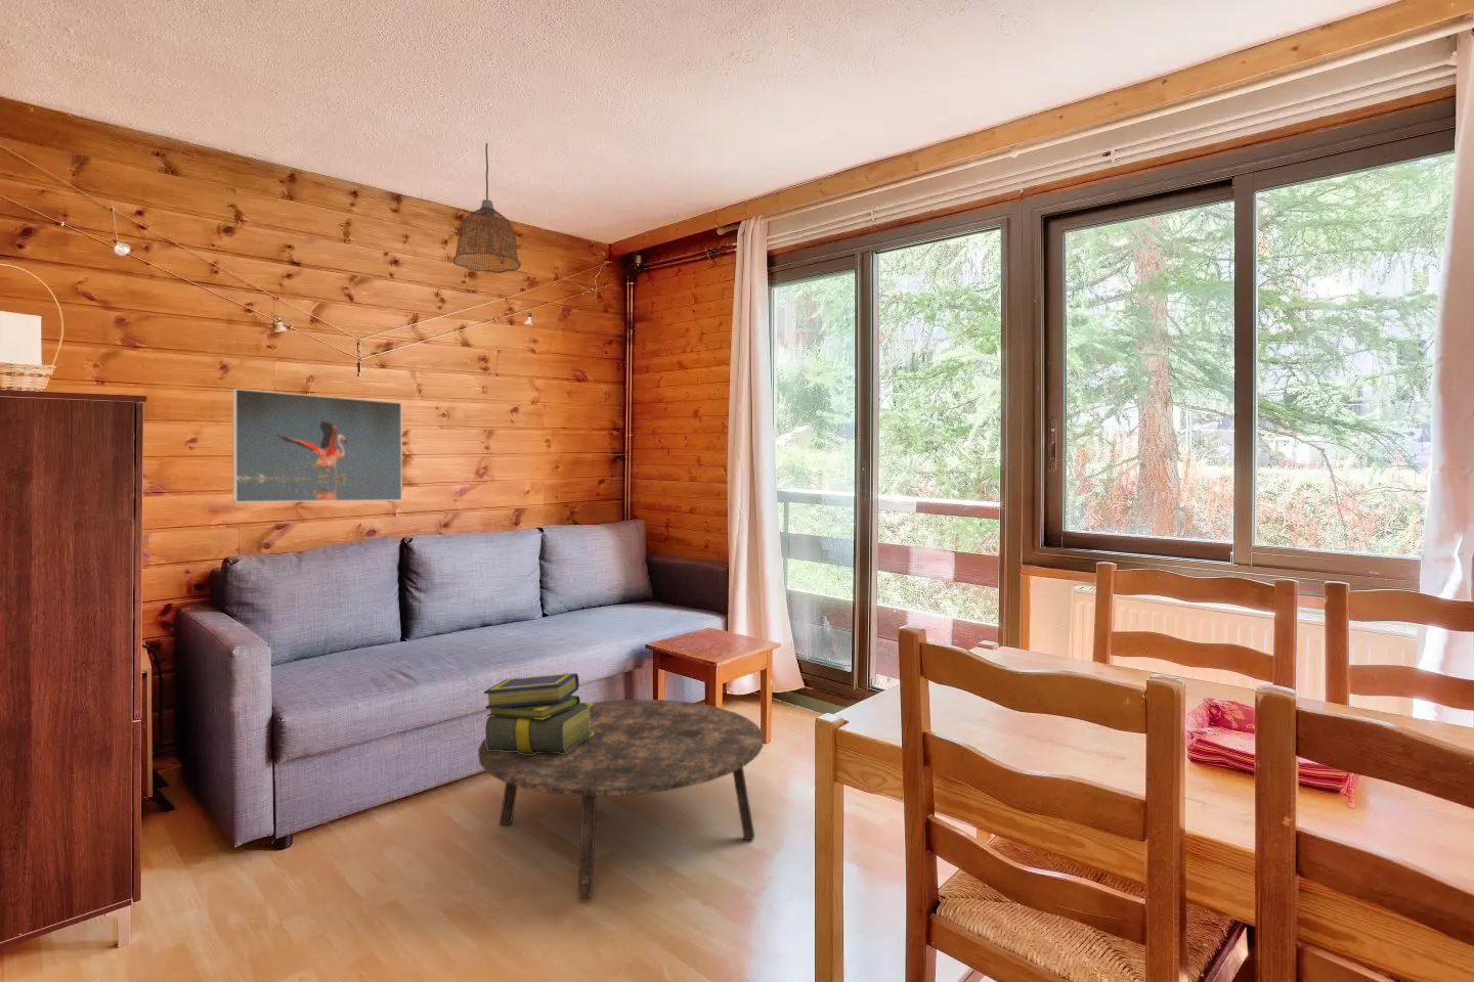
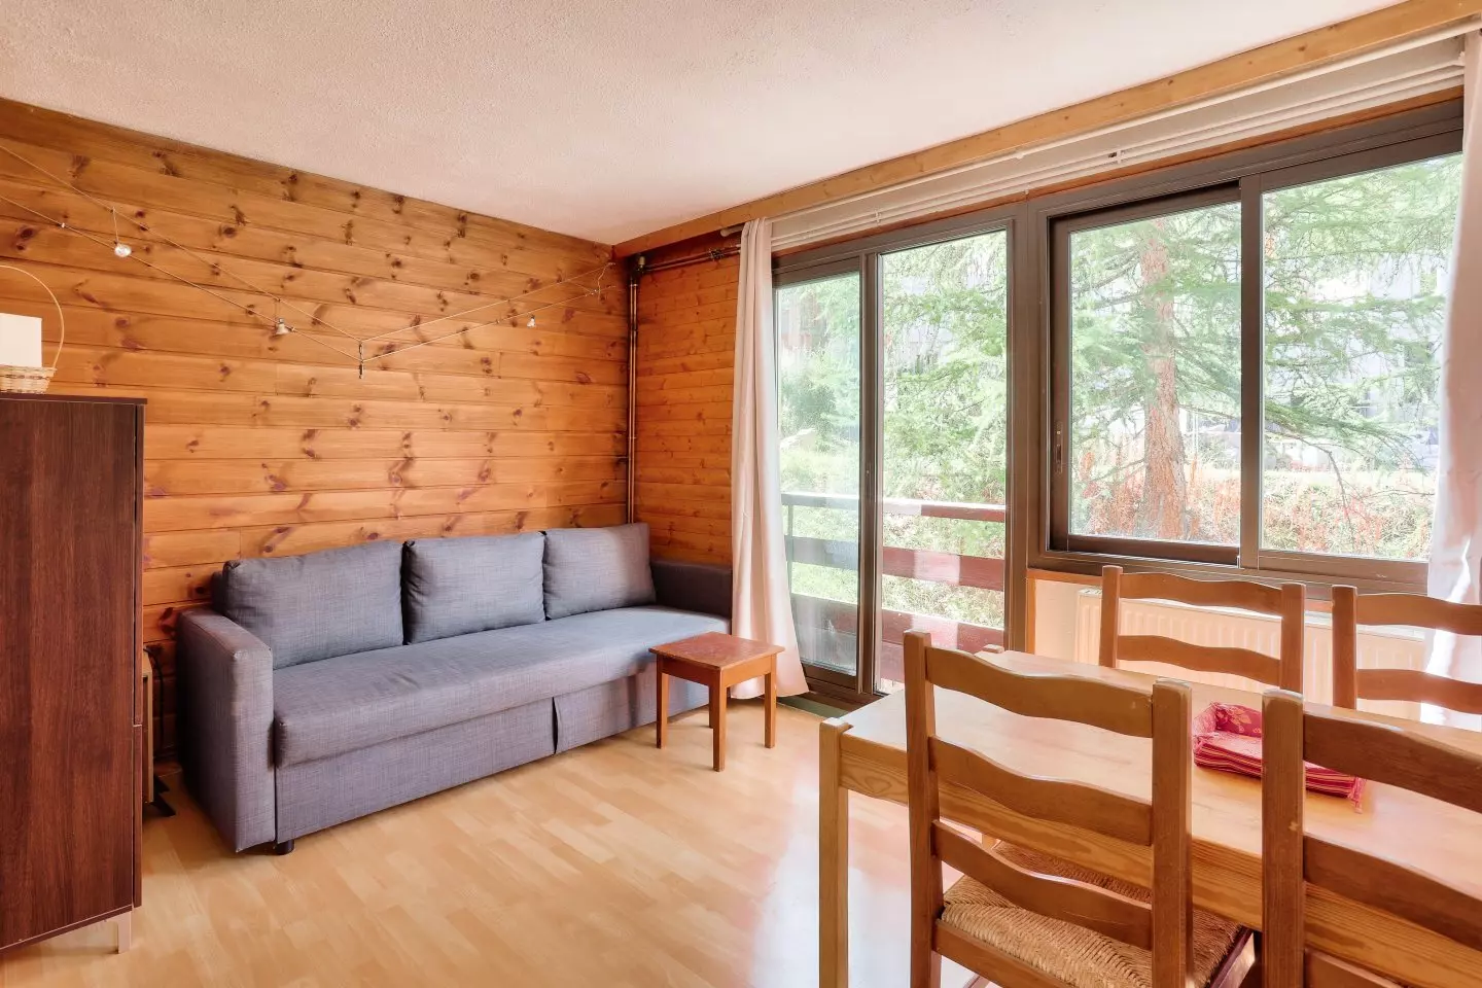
- coffee table (624, 783)
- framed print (322, 448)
- stack of books (535, 710)
- pendant lamp (486, 204)
